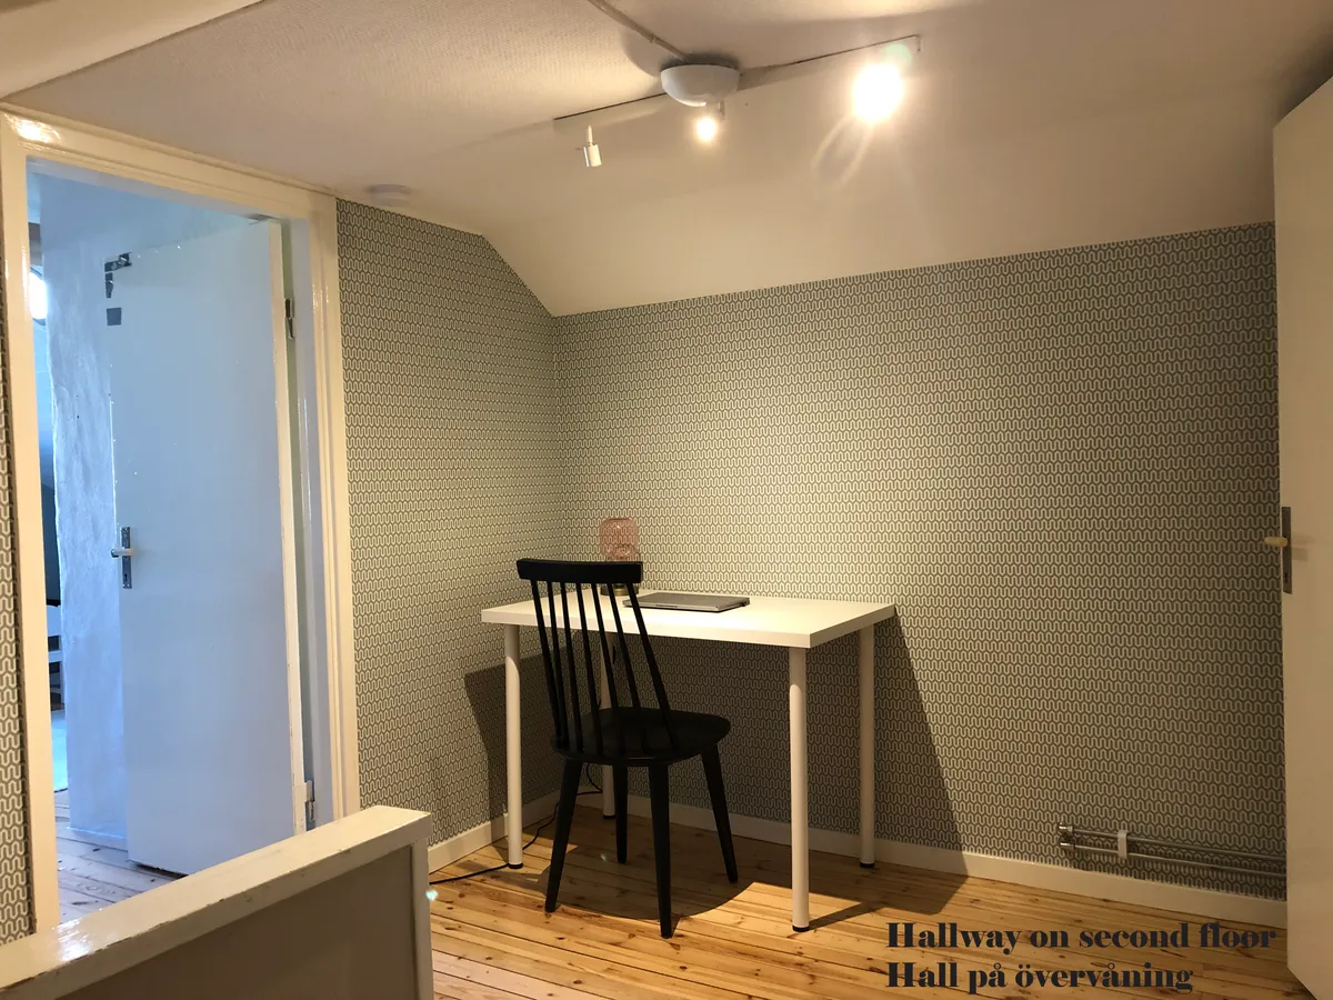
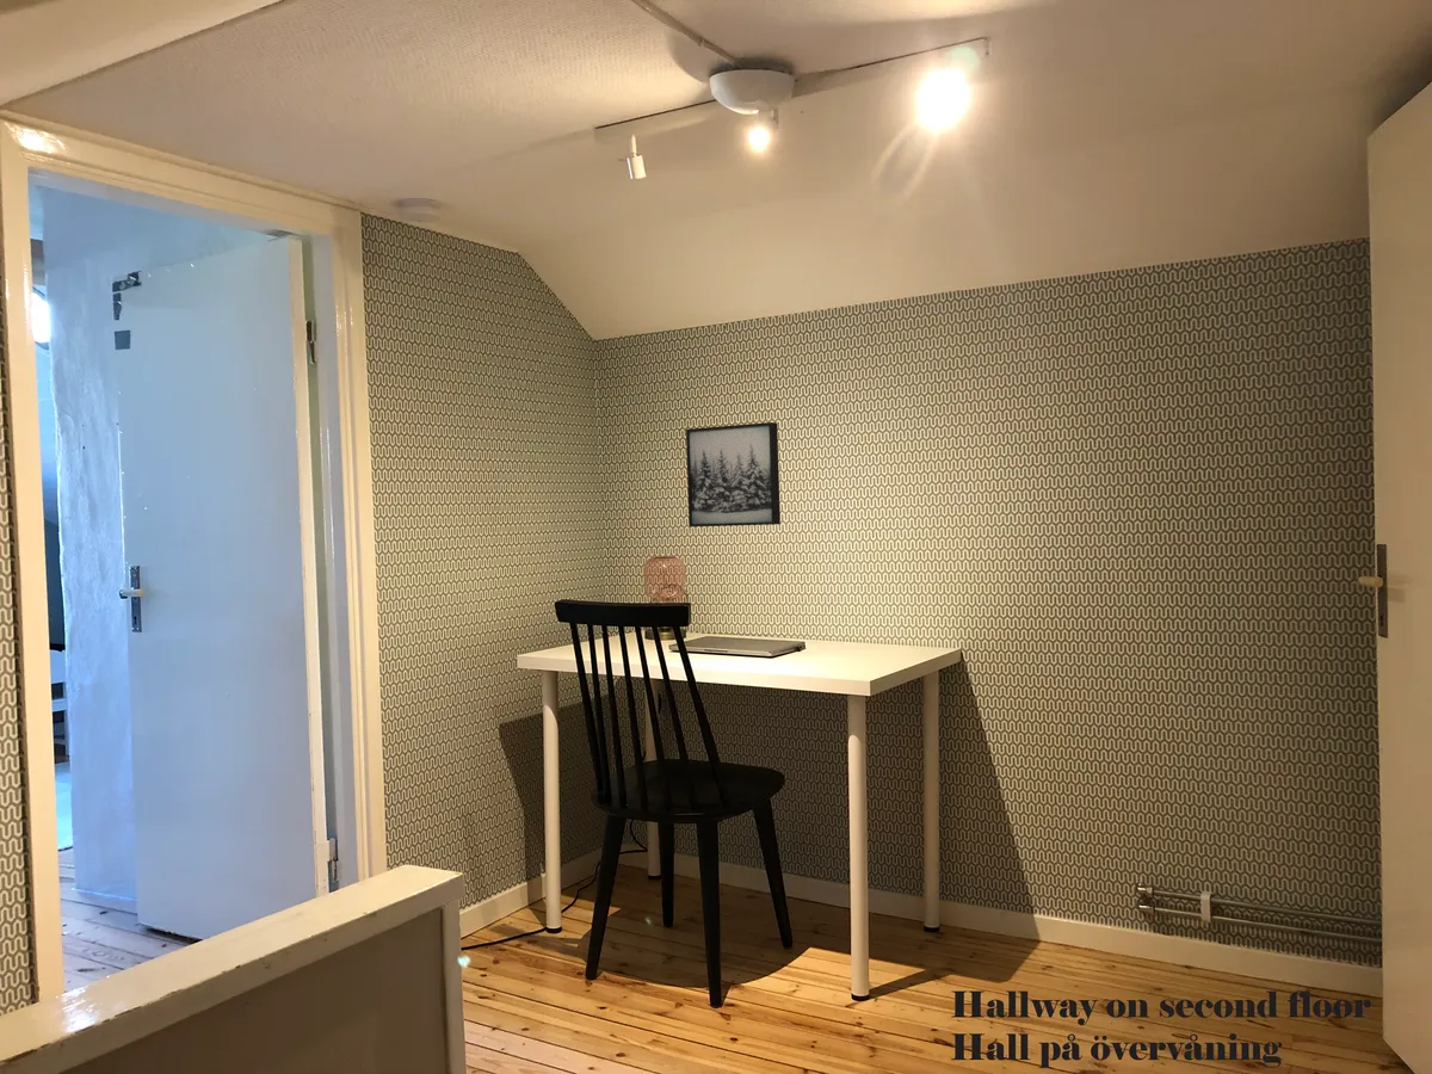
+ wall art (732, 475)
